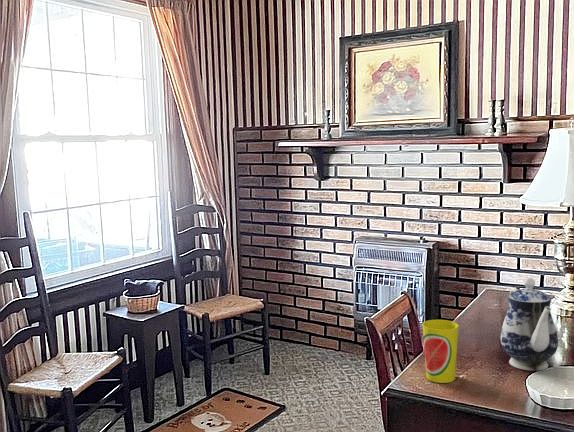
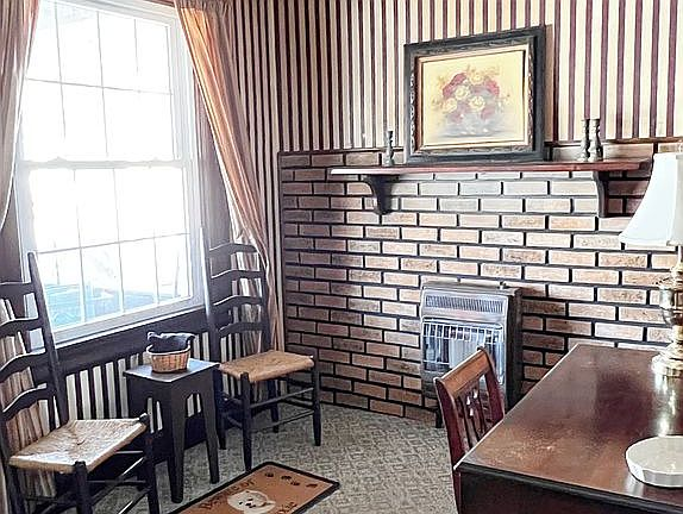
- teapot (529, 321)
- cup (440, 351)
